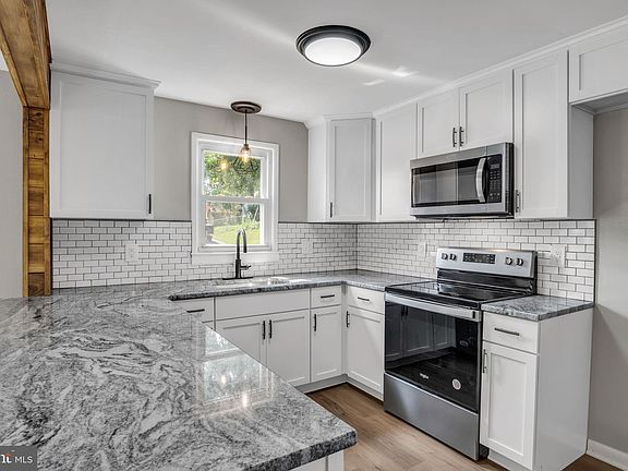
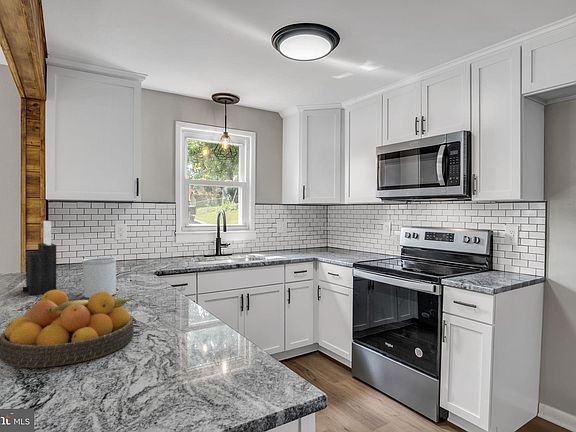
+ fruit bowl (71, 318)
+ utensil holder (99, 276)
+ knife block (38, 256)
